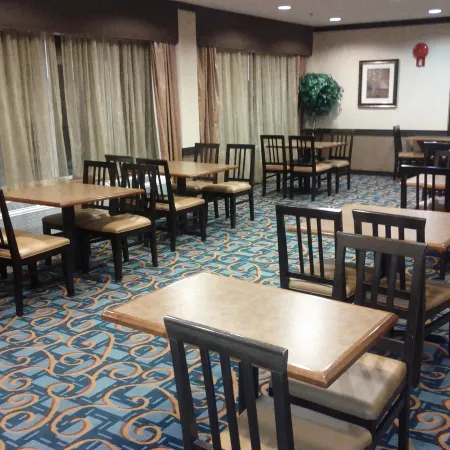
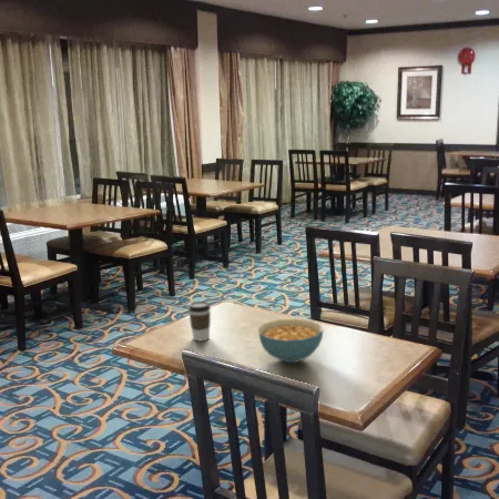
+ cereal bowl (291, 344)
+ coffee cup (200, 320)
